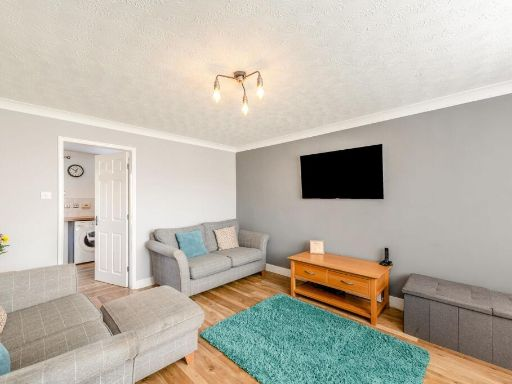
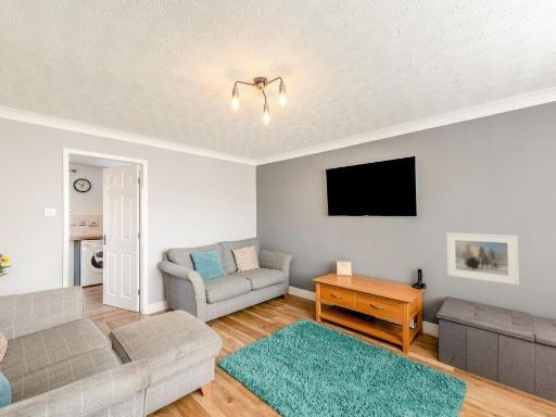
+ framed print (480, 256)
